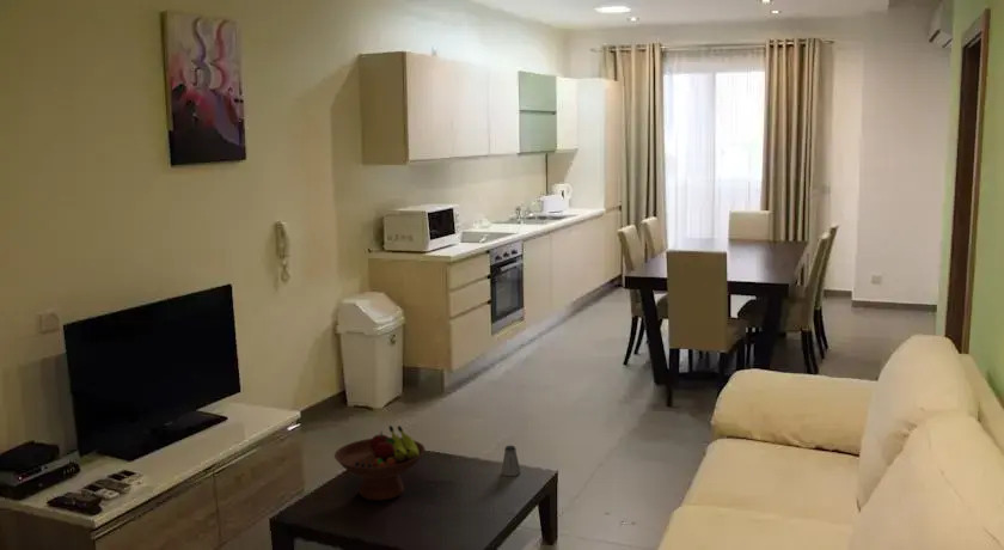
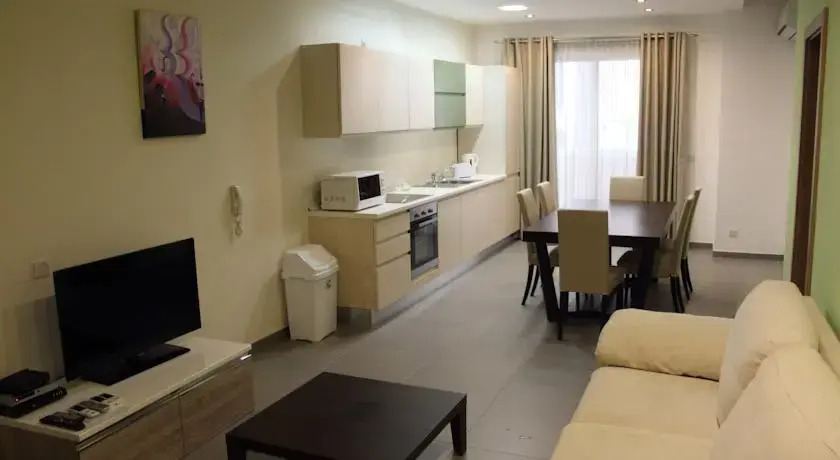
- fruit bowl (380, 464)
- saltshaker (510, 459)
